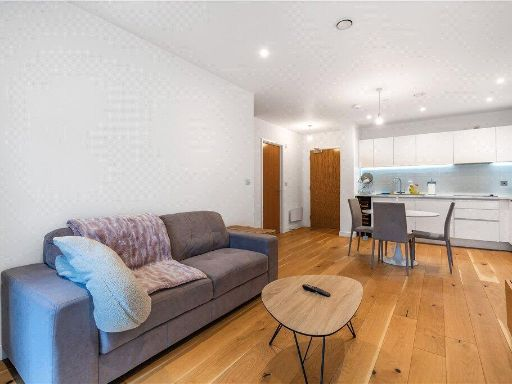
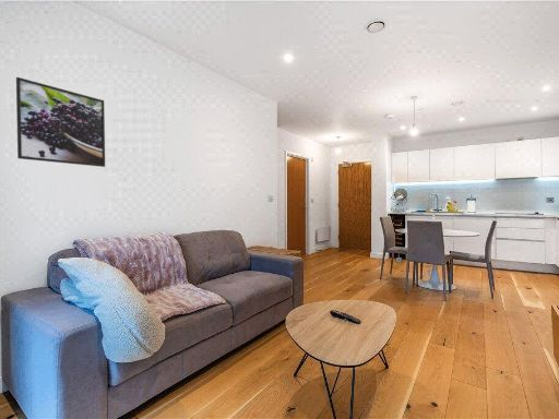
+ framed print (64, 127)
